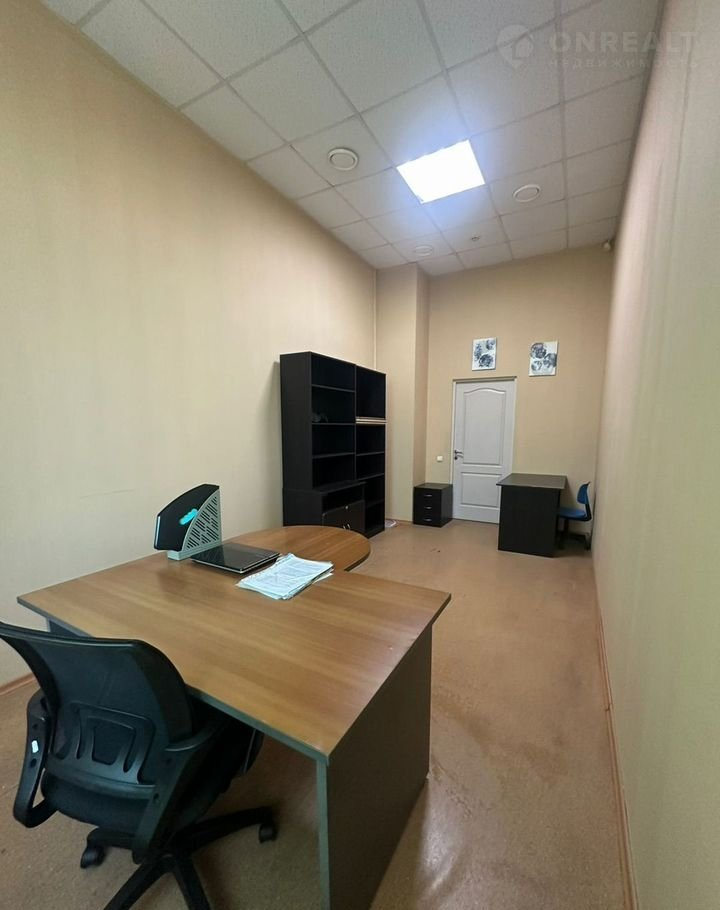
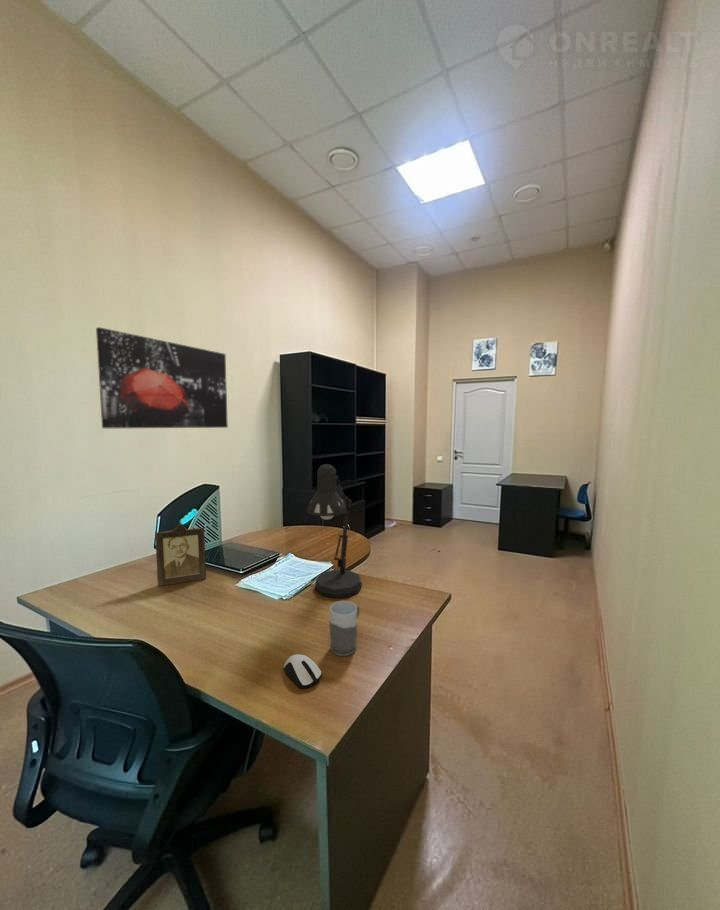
+ mug (347, 624)
+ wall art (172, 385)
+ desk lamp (343, 528)
+ photo frame (182, 550)
+ computer mouse (301, 666)
